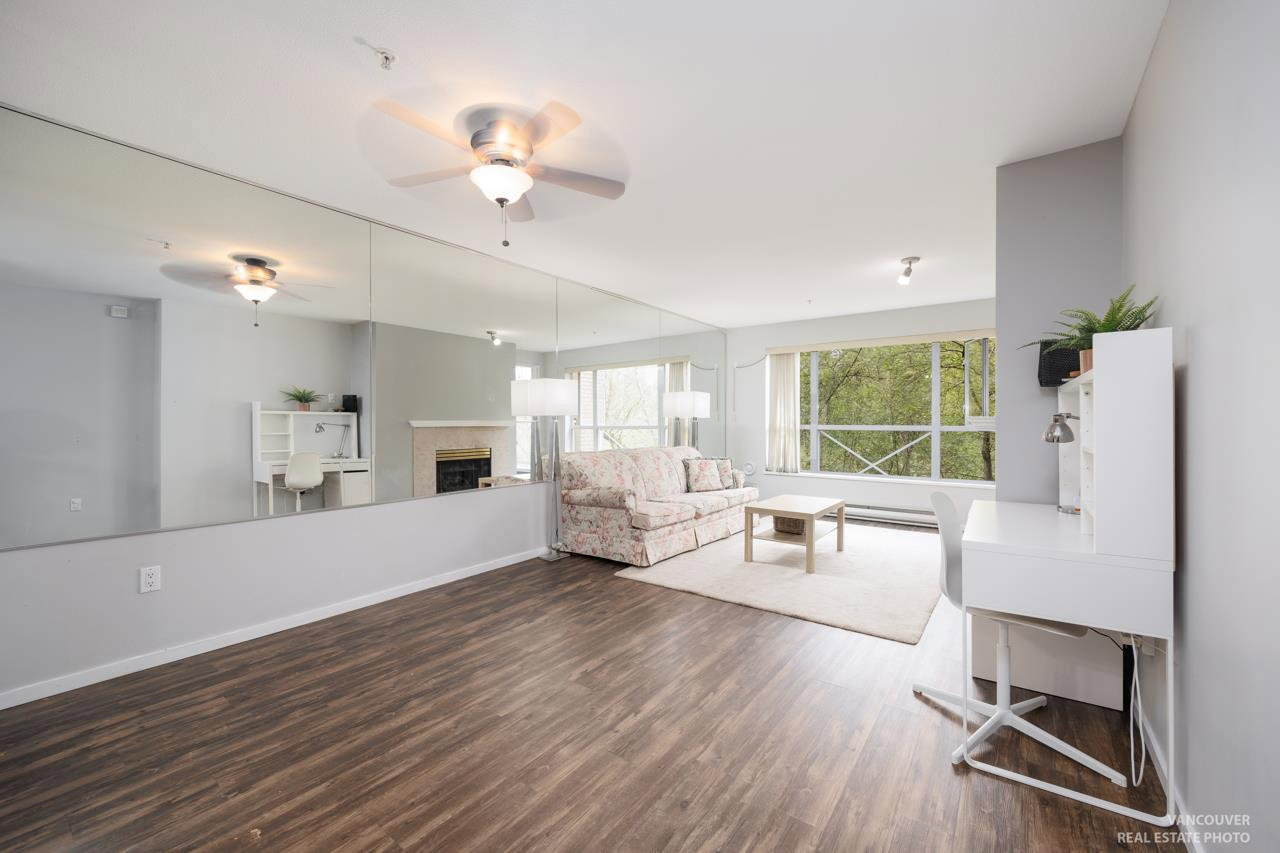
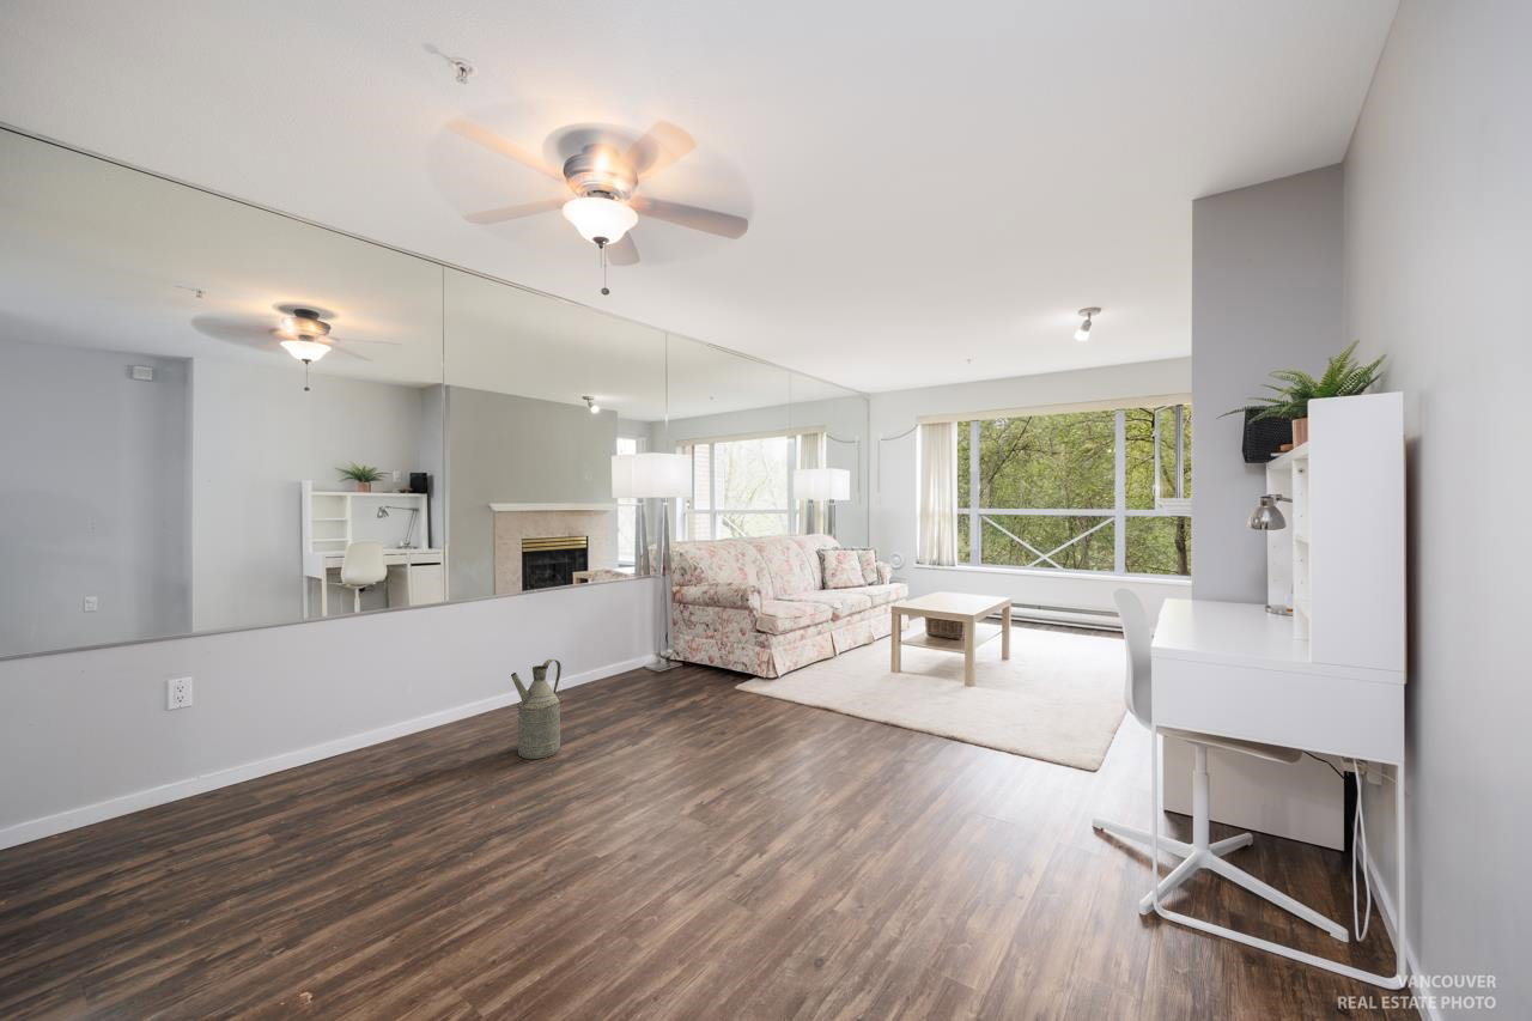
+ watering can (536, 707)
